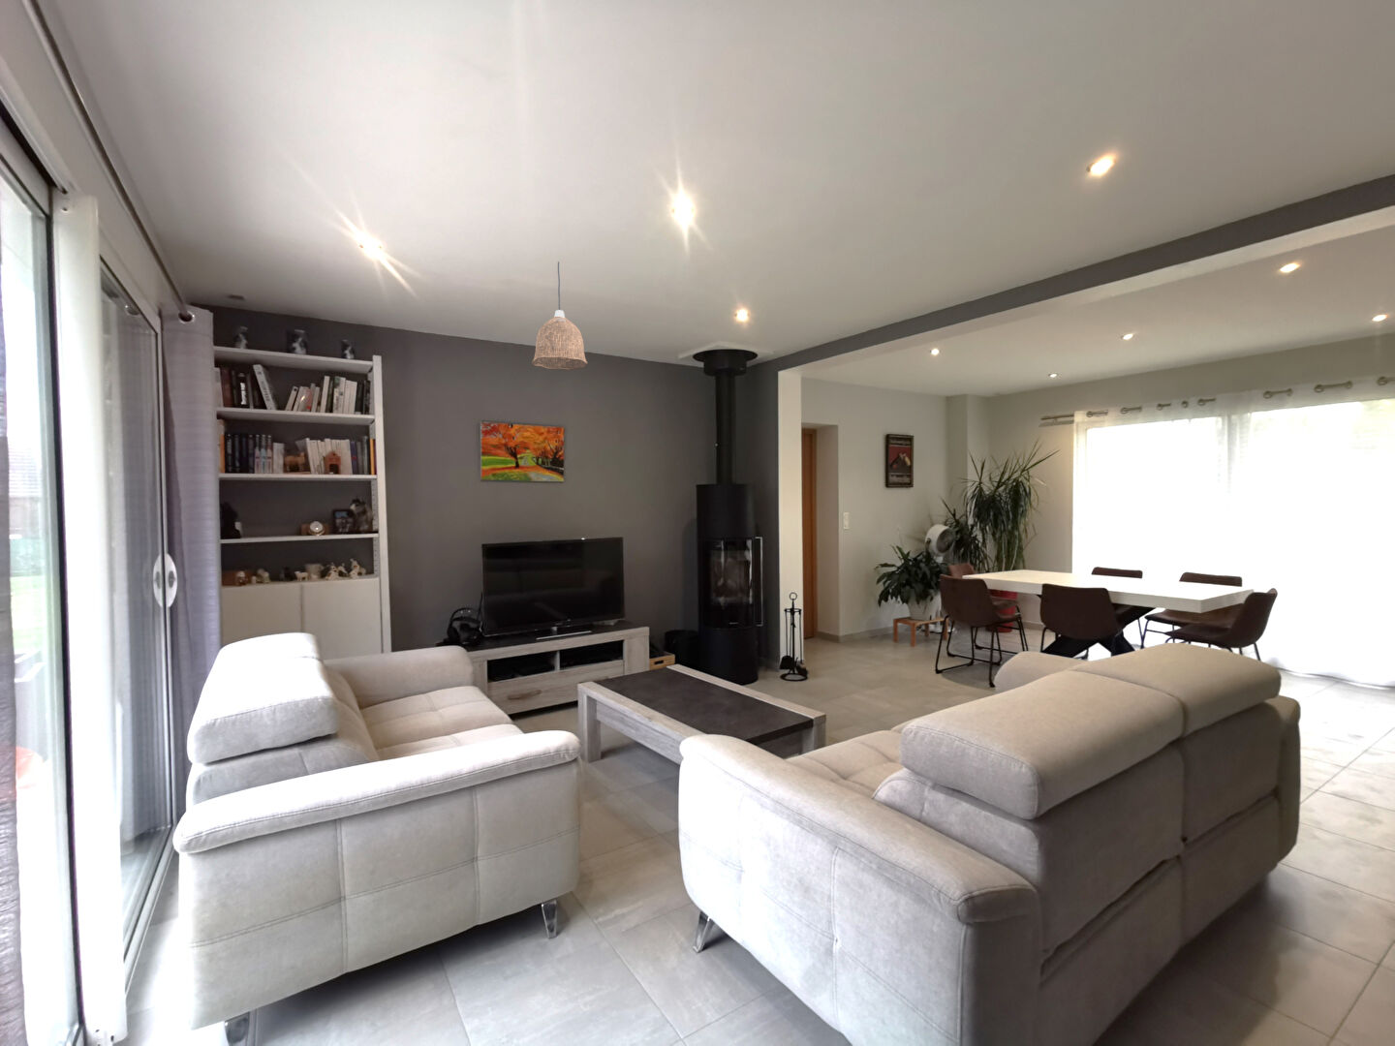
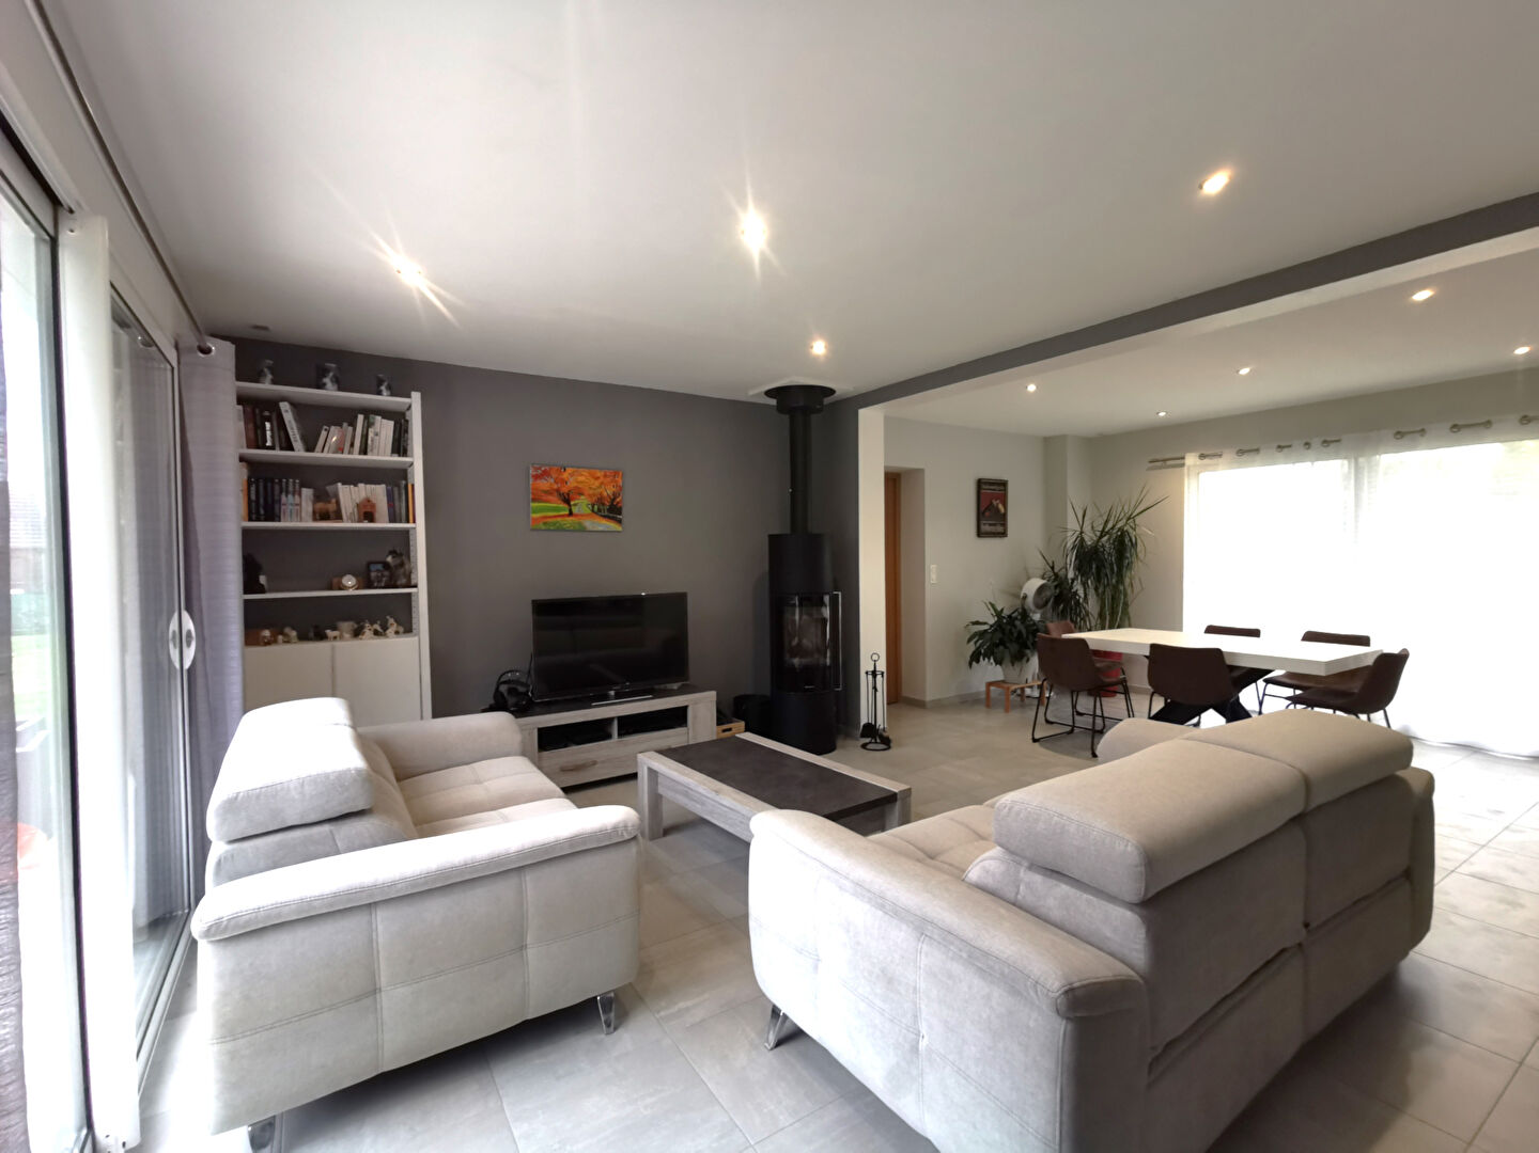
- pendant lamp (559, 313)
